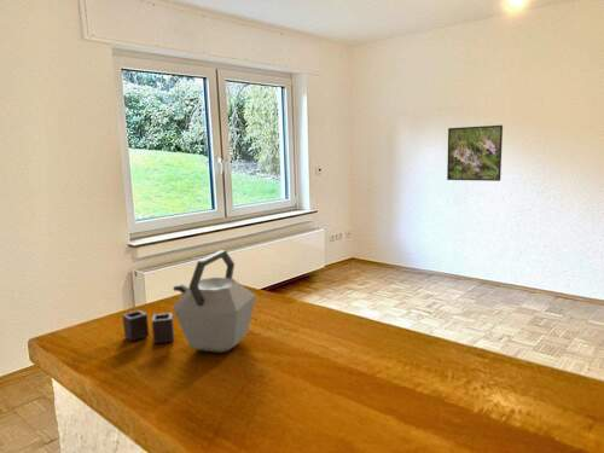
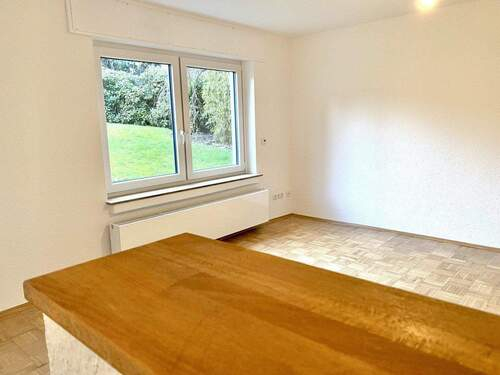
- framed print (474, 153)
- kettle (181, 298)
